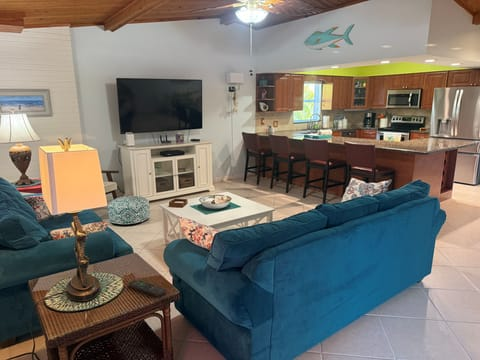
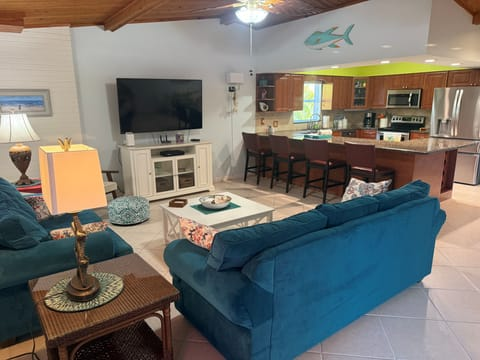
- remote control (147, 287)
